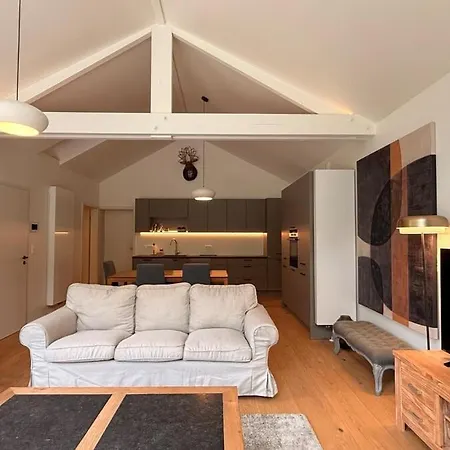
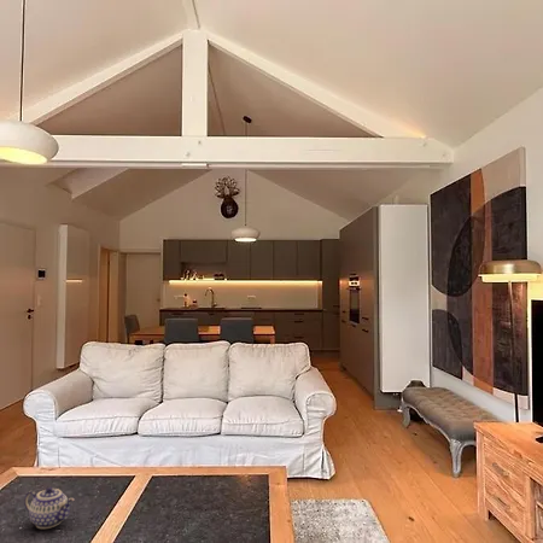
+ teapot (48, 504)
